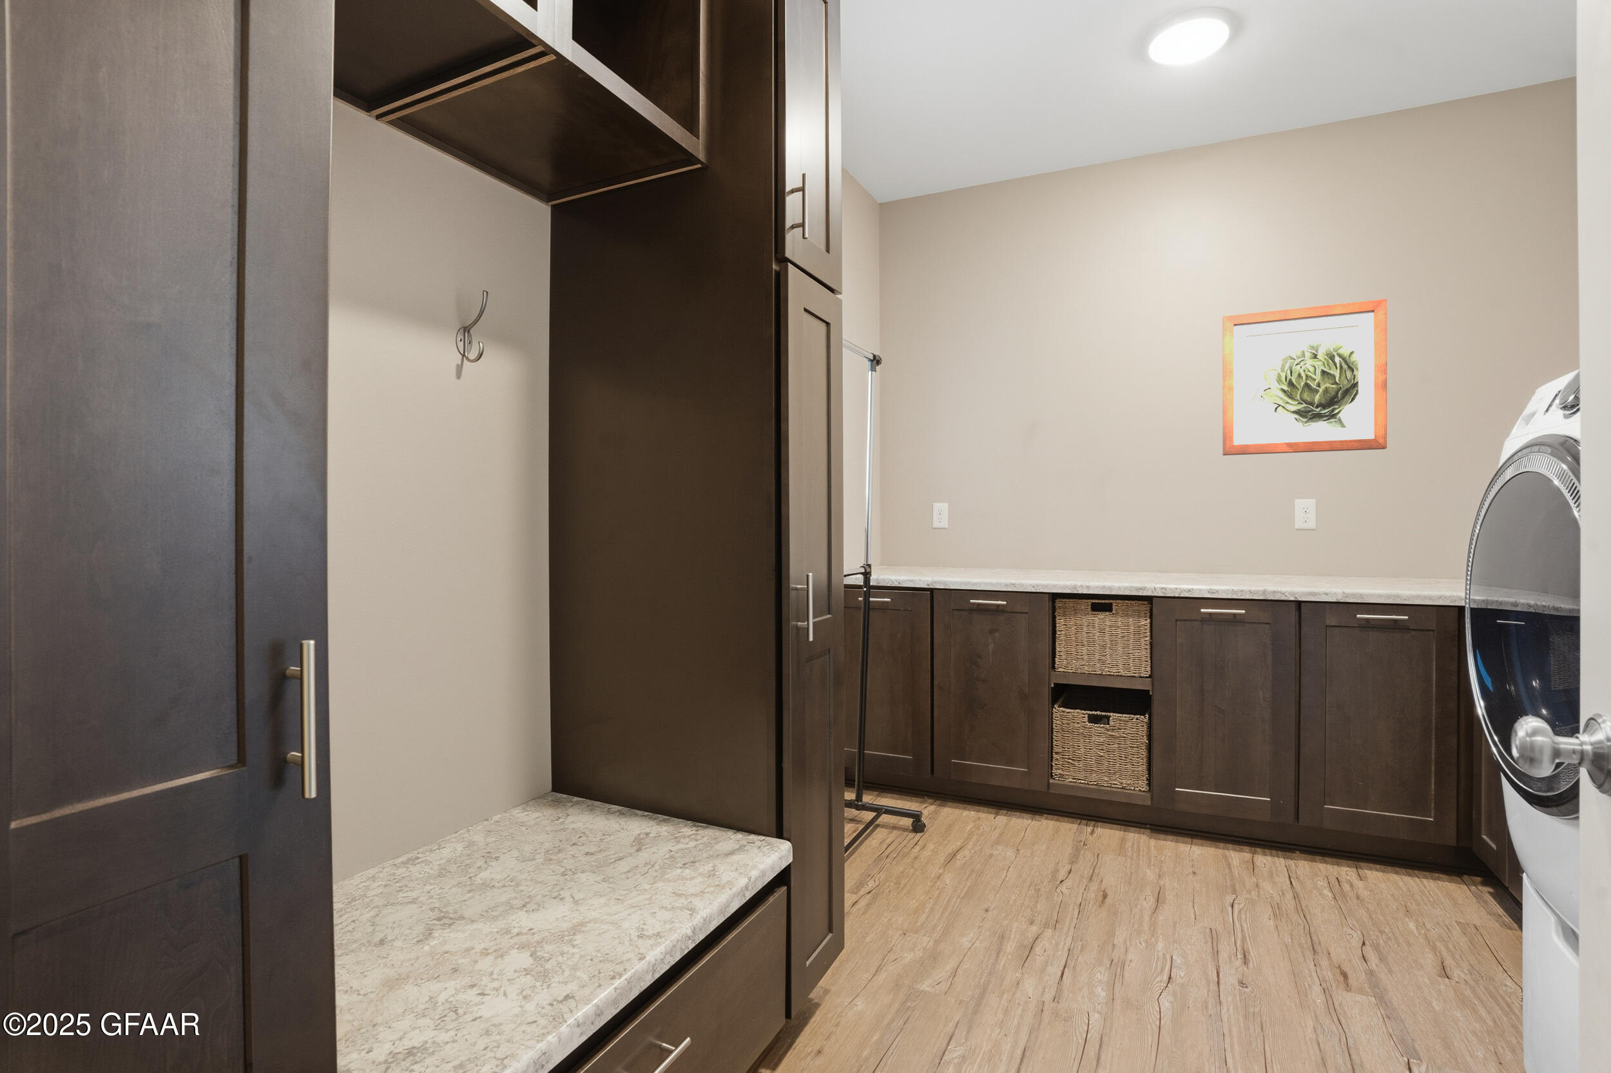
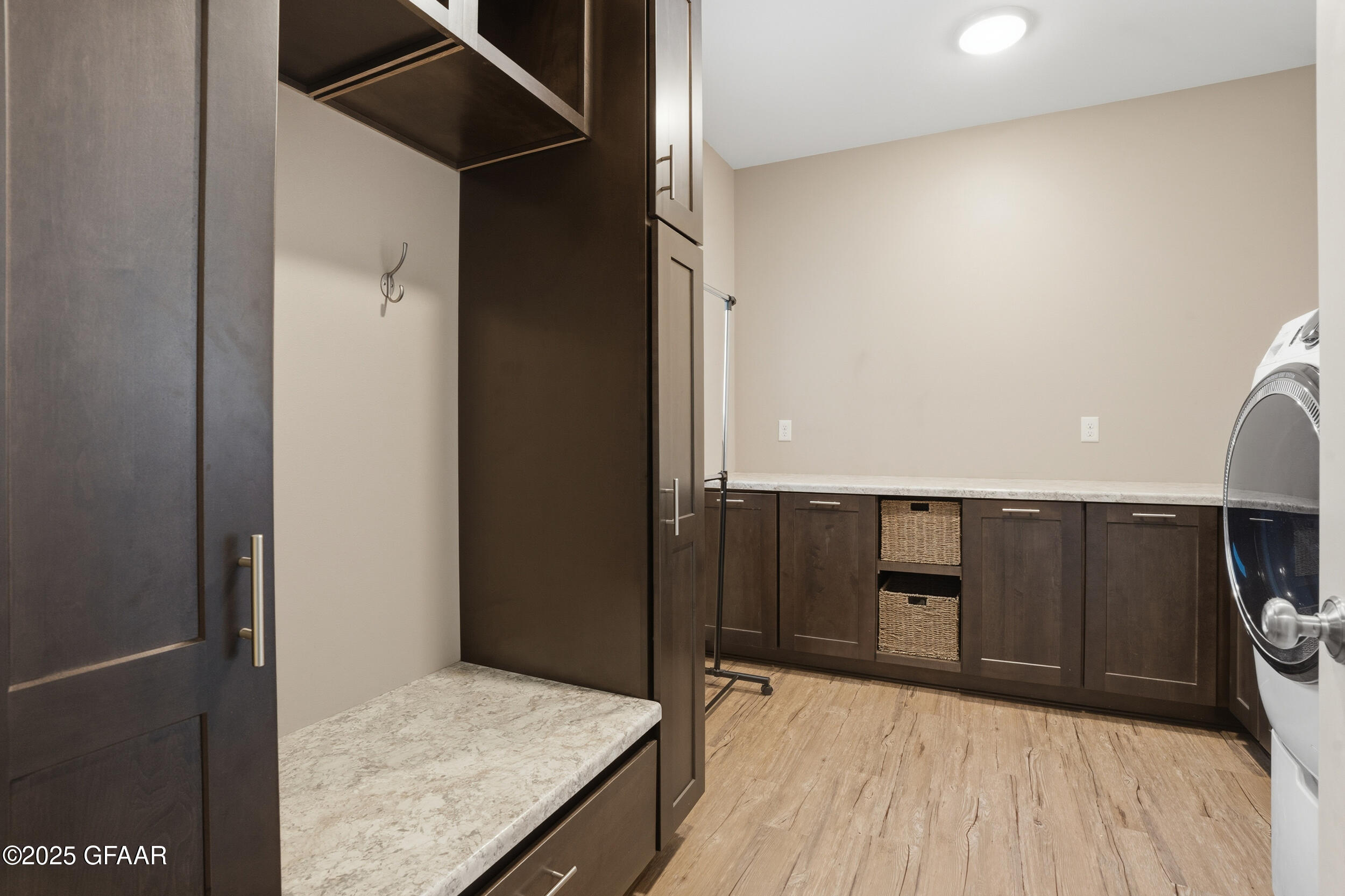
- wall art (1301, 380)
